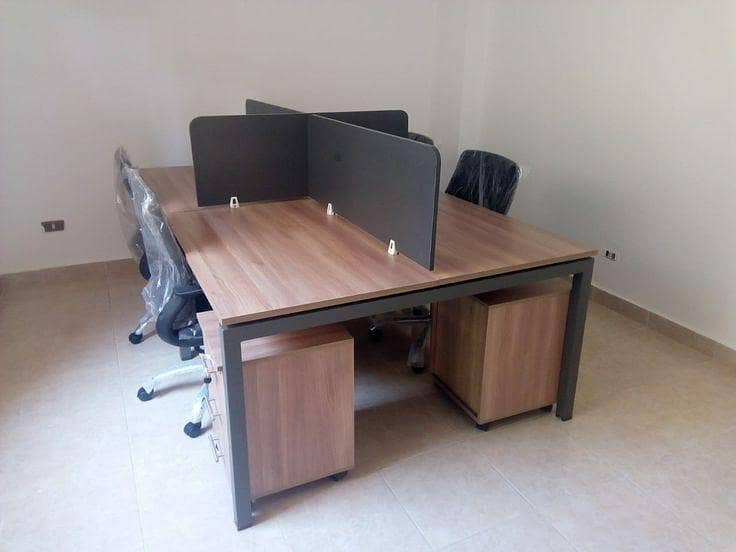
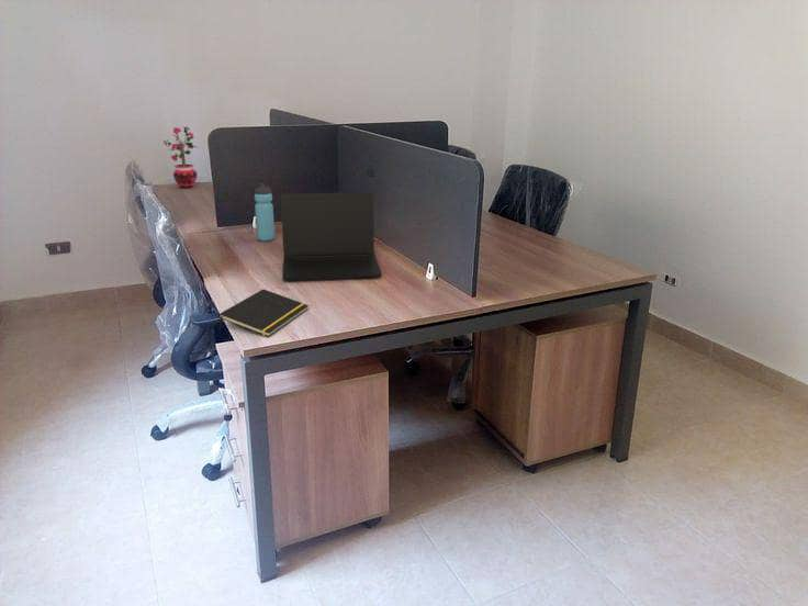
+ notepad (266, 311)
+ potted plant (183, 157)
+ water bottle (263, 212)
+ laptop (329, 235)
